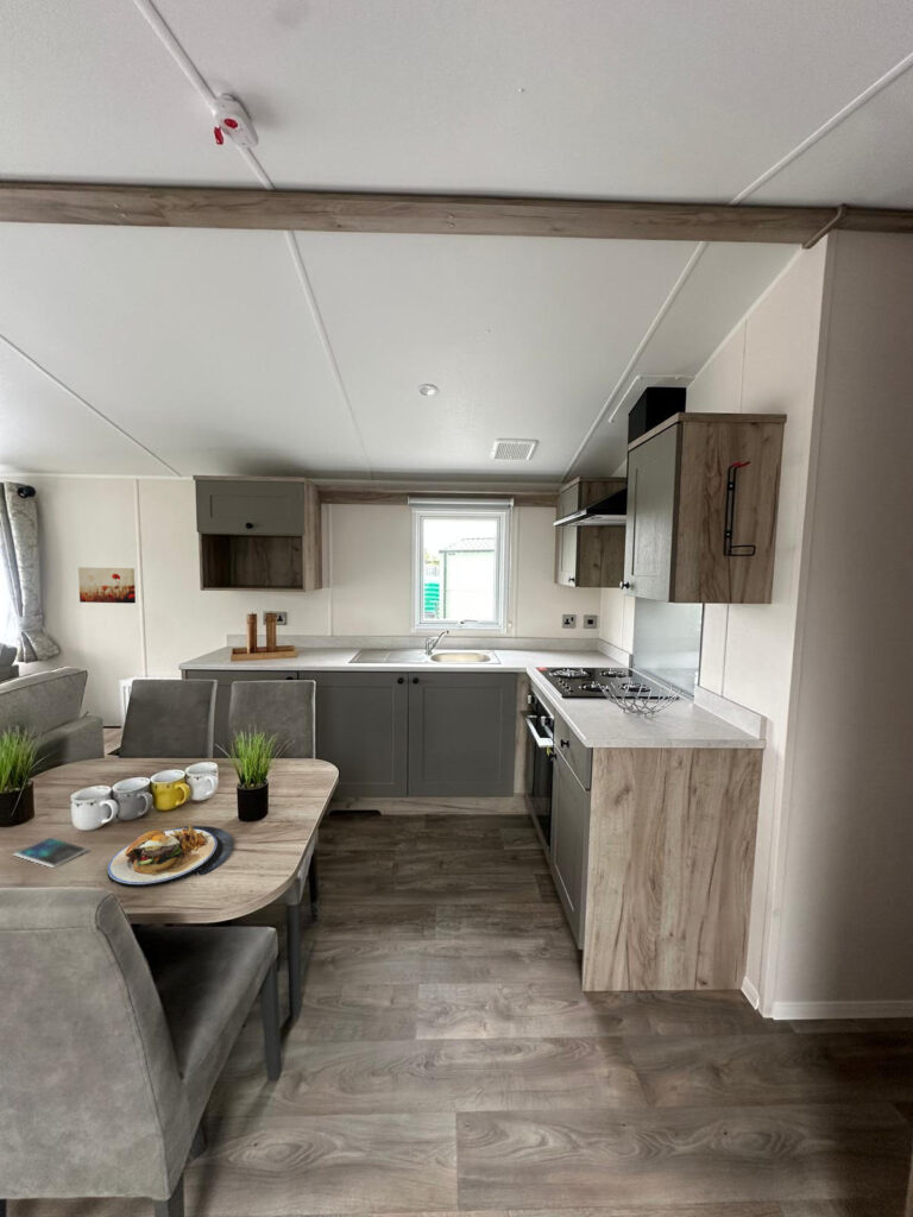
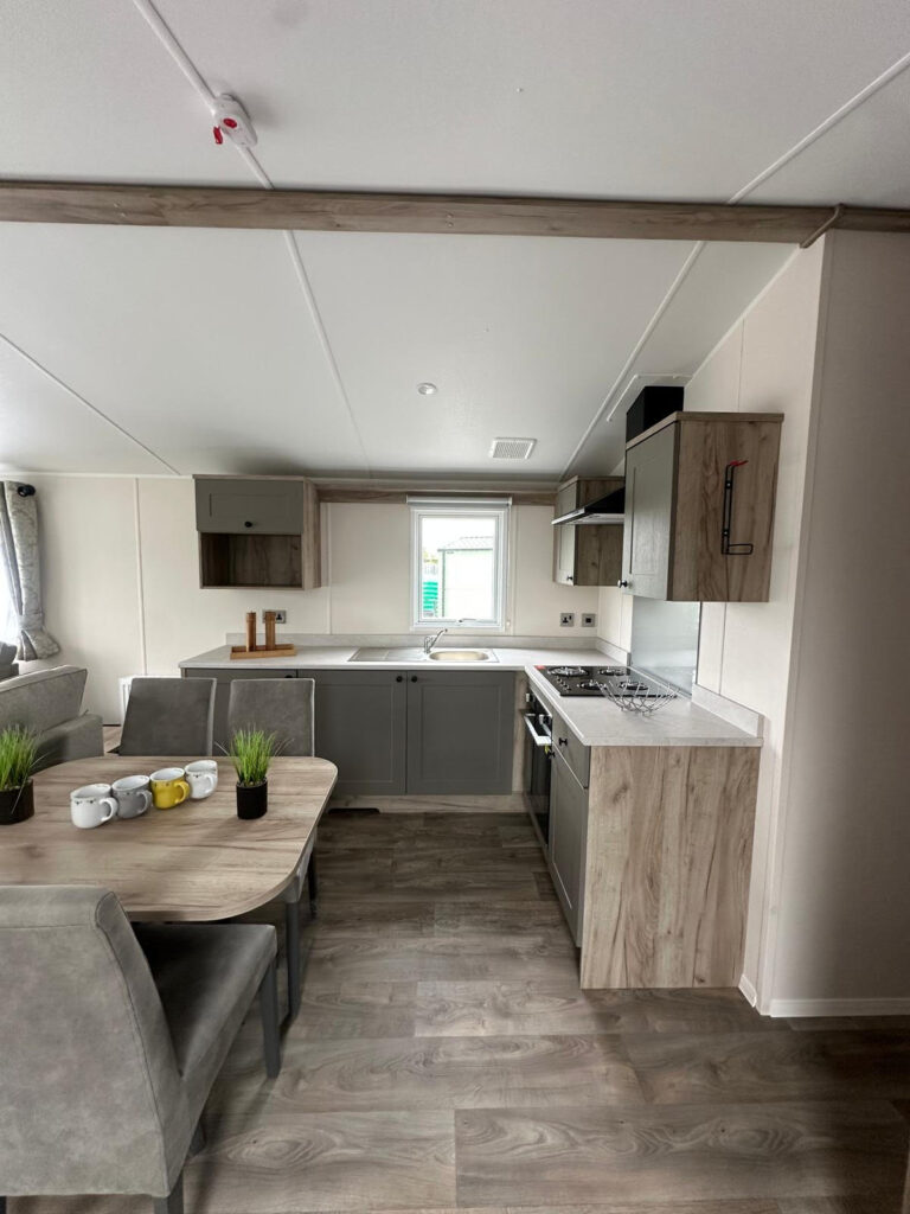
- smartphone (51, 851)
- wall art (107, 585)
- plate (174, 840)
